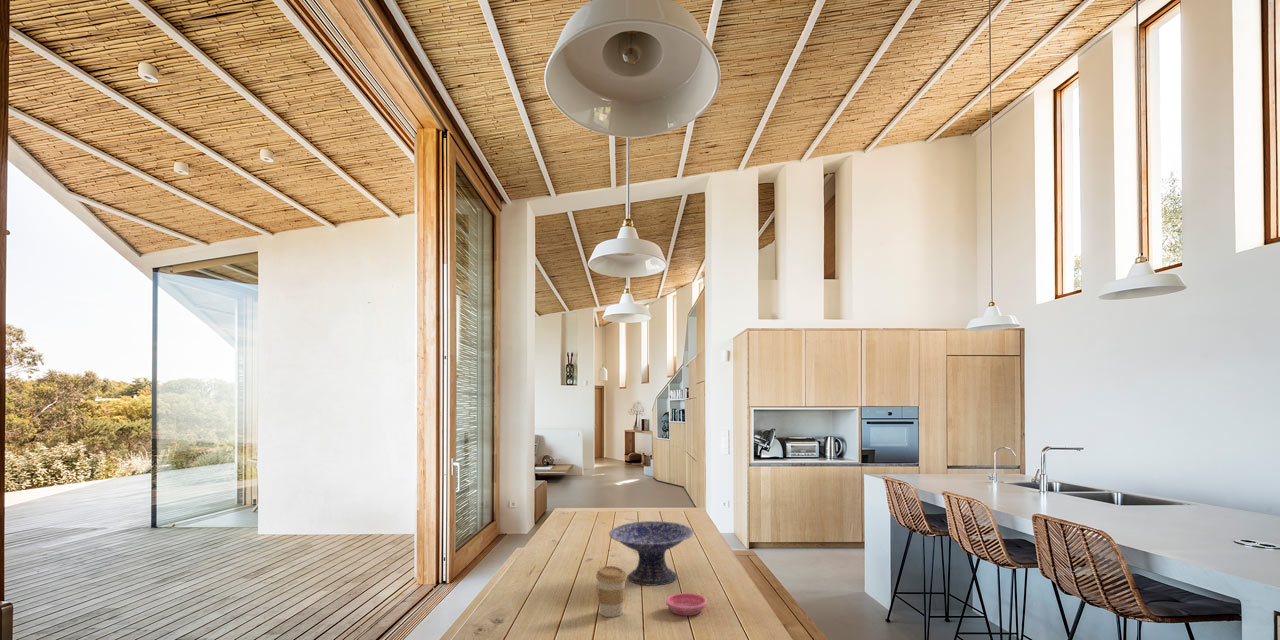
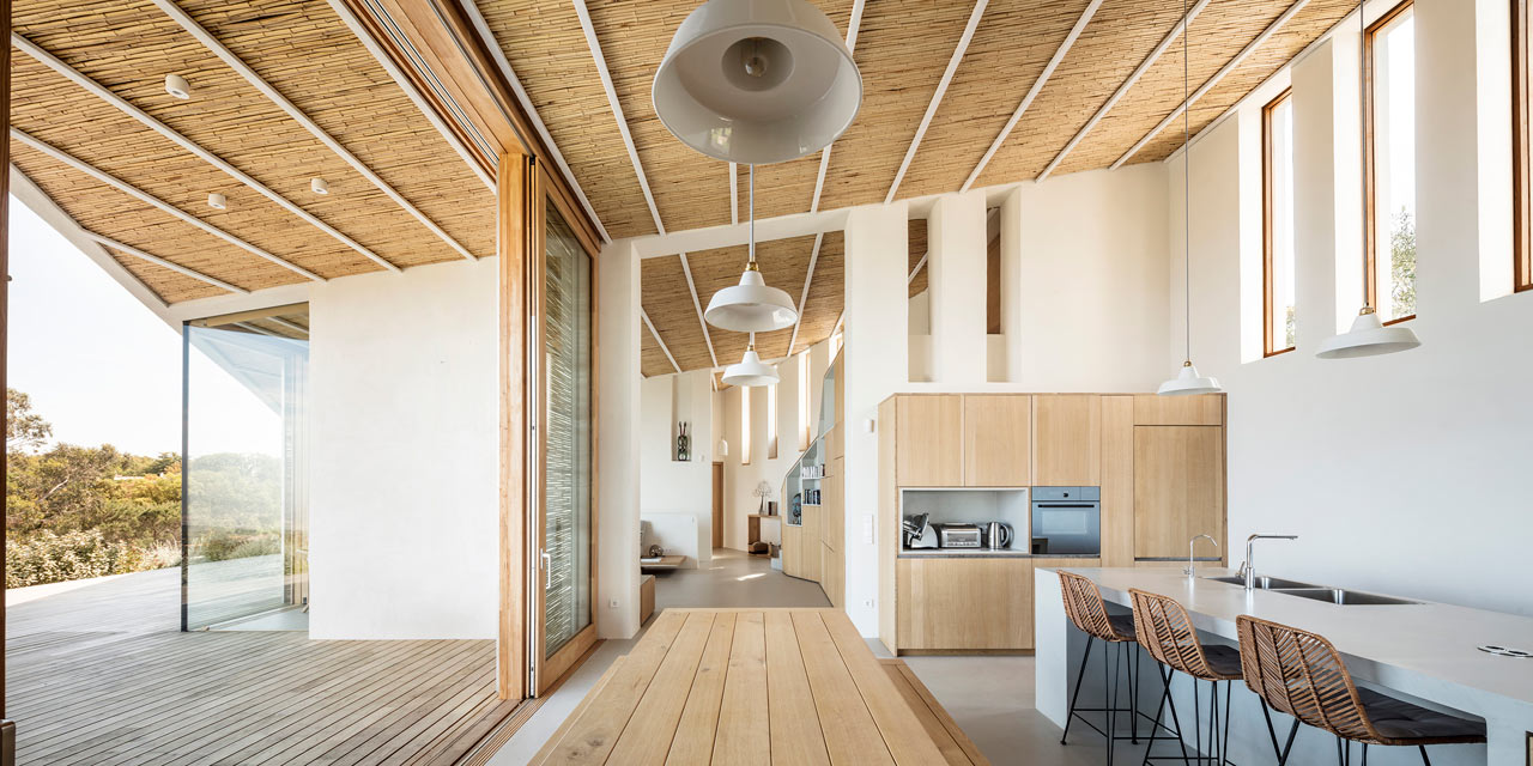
- coffee cup (611, 590)
- saucer (686, 604)
- decorative bowl (651, 554)
